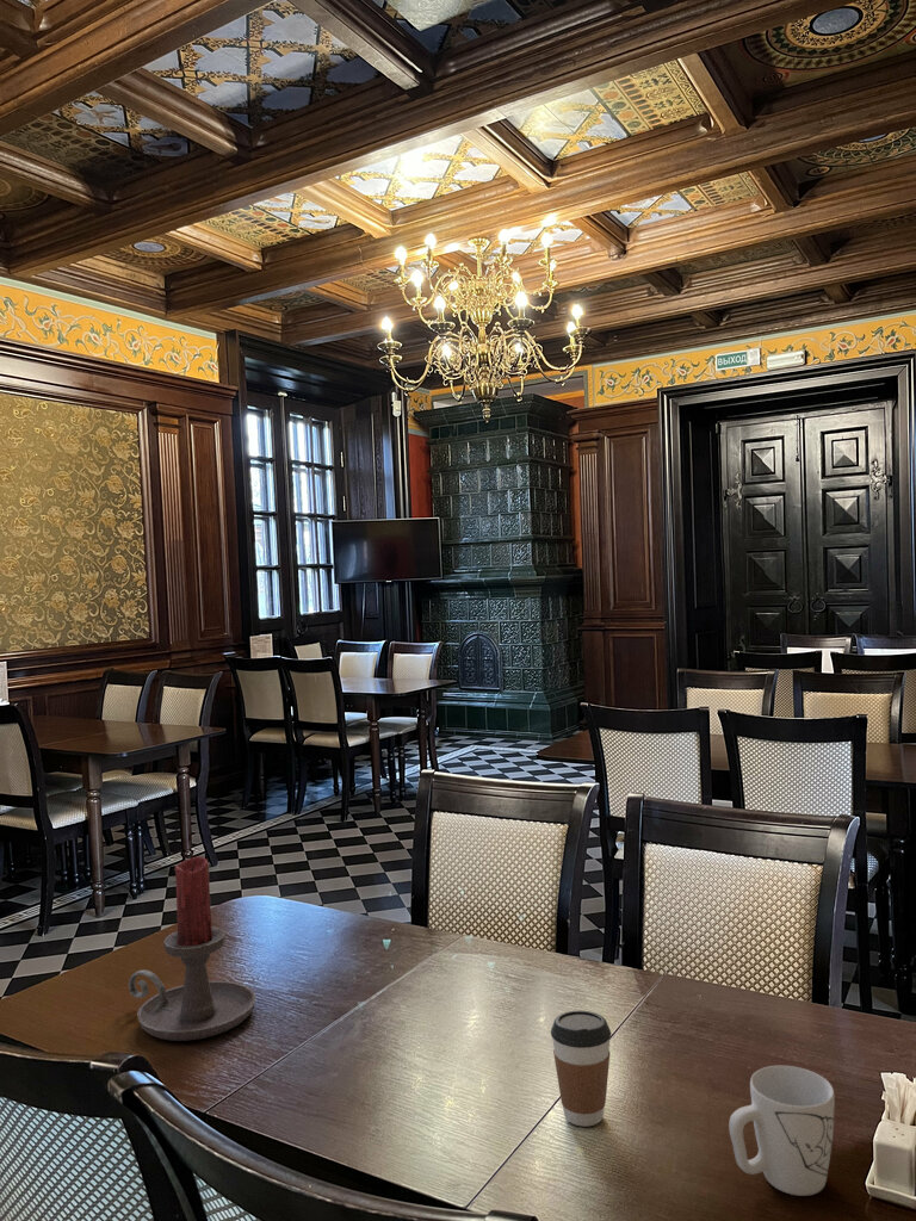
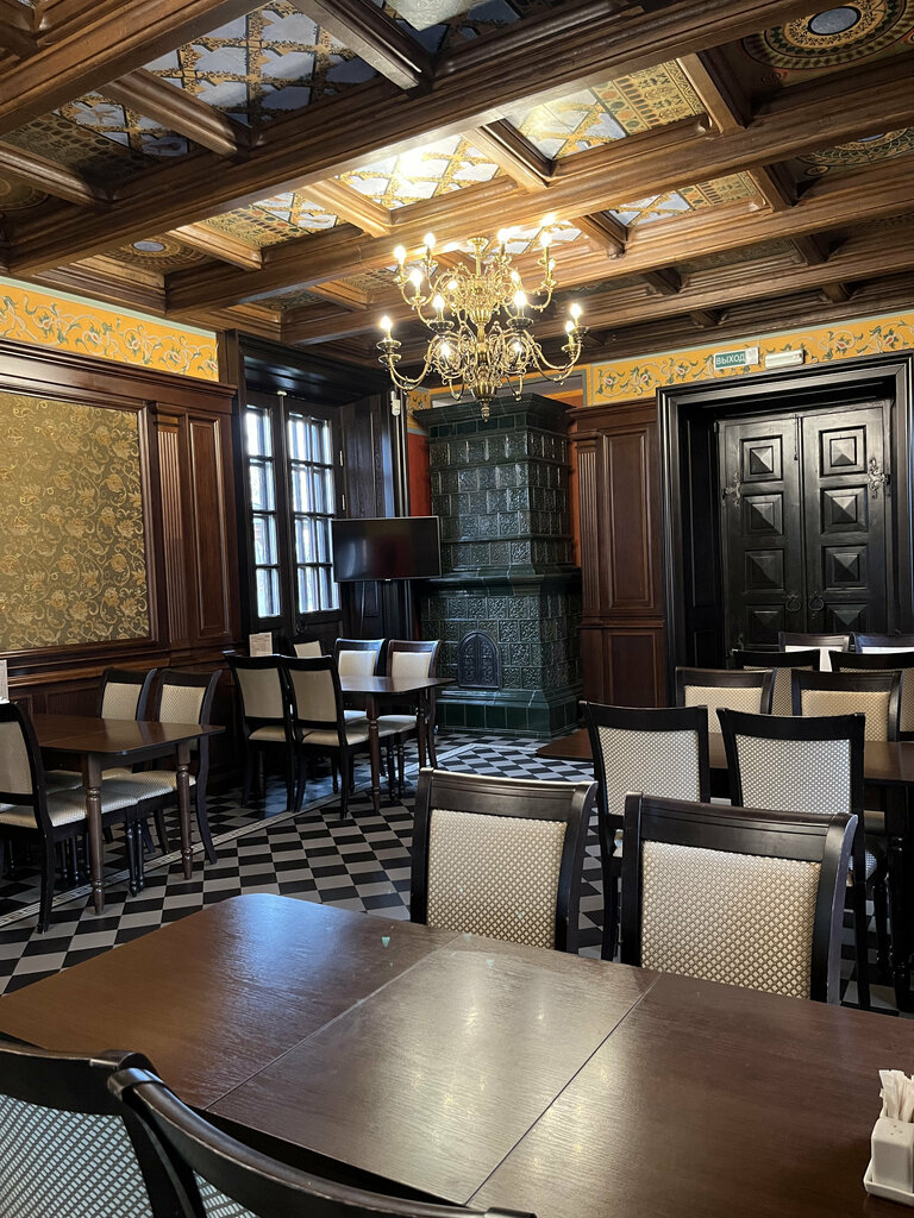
- mug (780, 1134)
- coffee cup (582, 1067)
- candle holder (181, 937)
